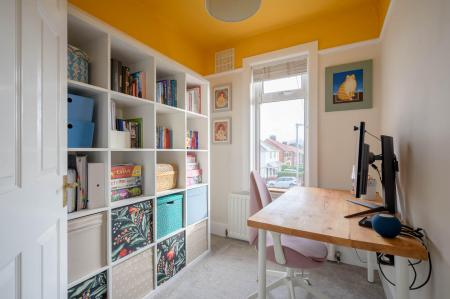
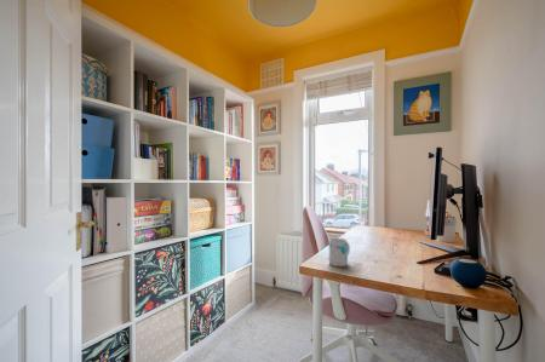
+ mug (340, 251)
